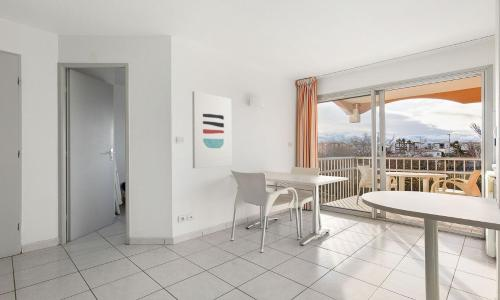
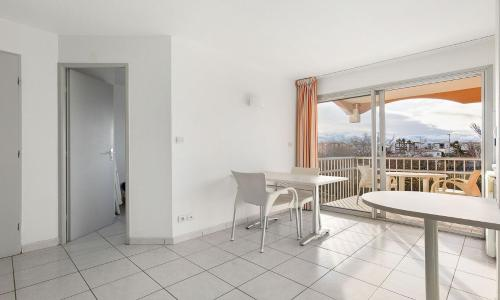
- wall art (213, 131)
